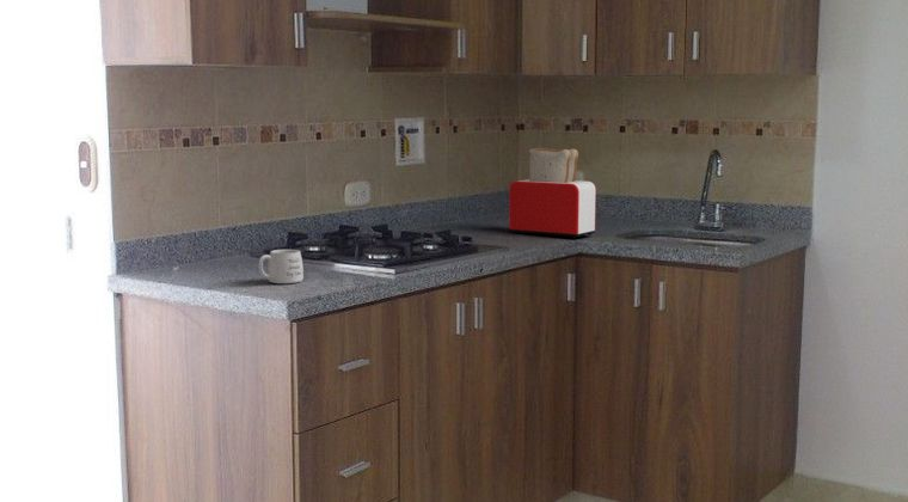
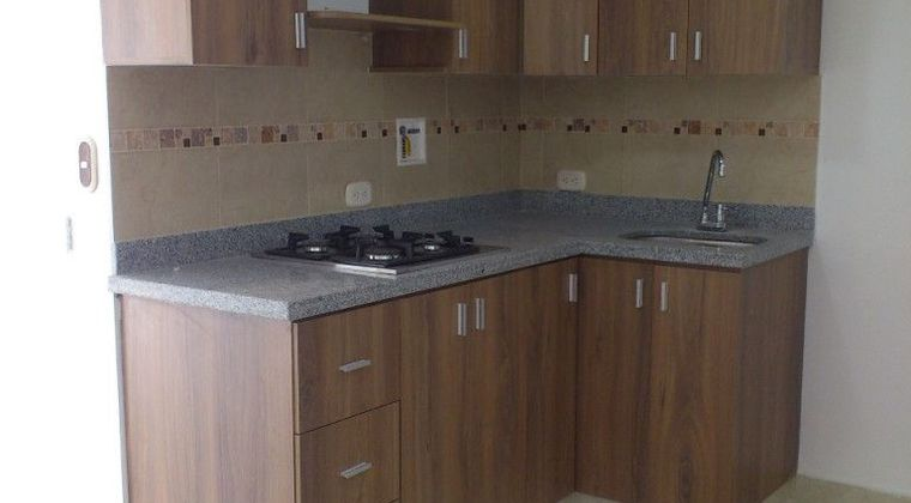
- toaster (548, 191)
- mug (280, 267)
